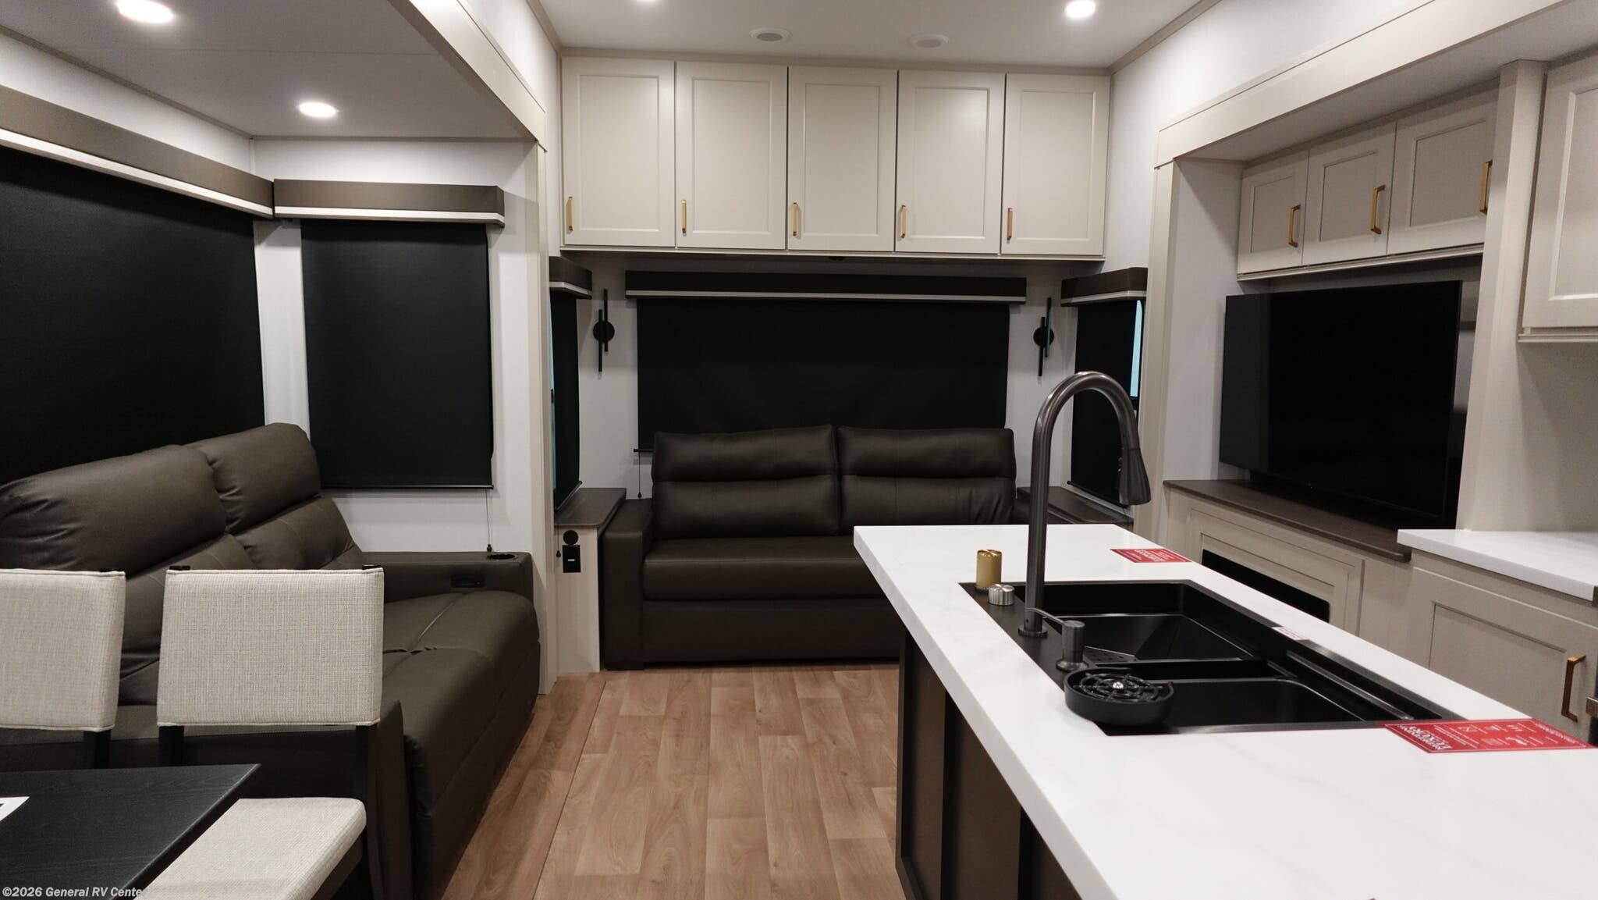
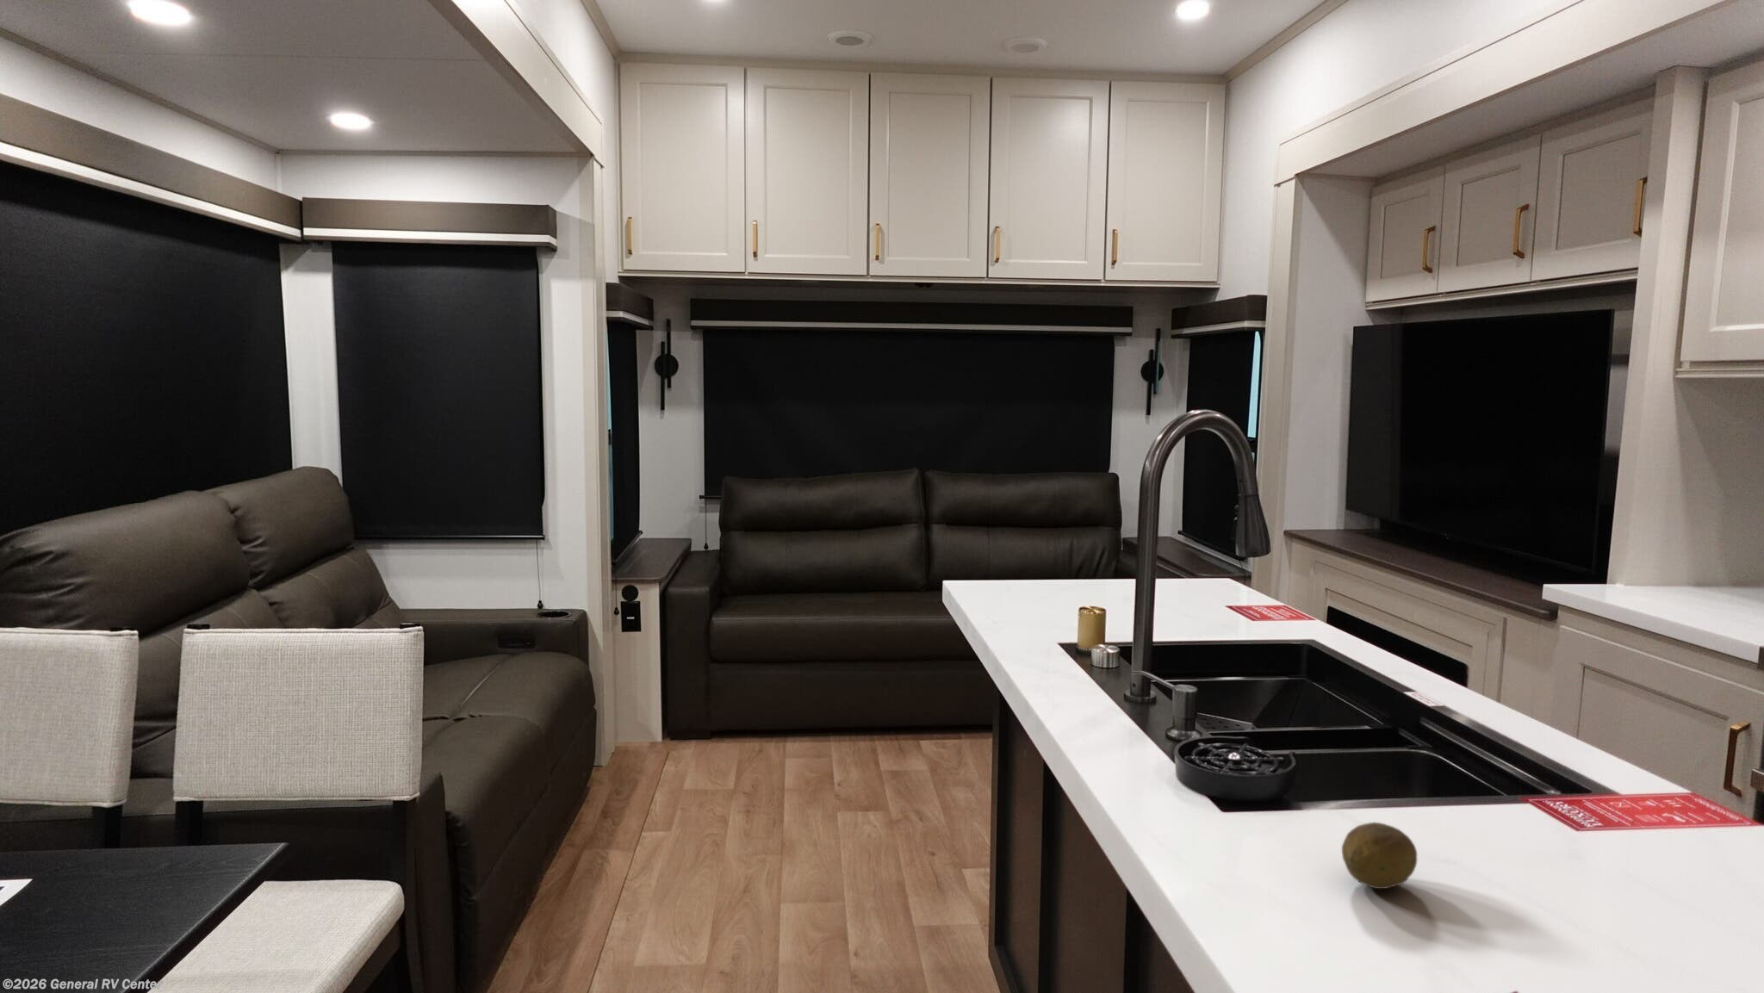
+ fruit (1378, 855)
